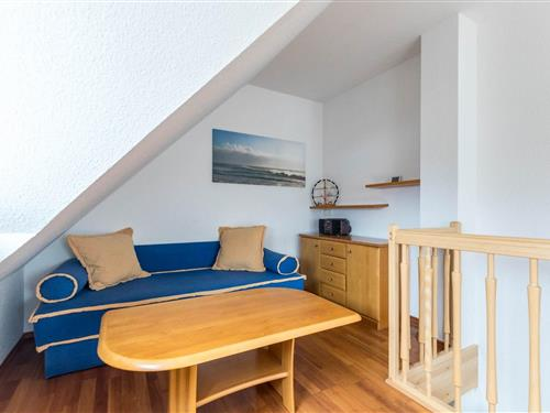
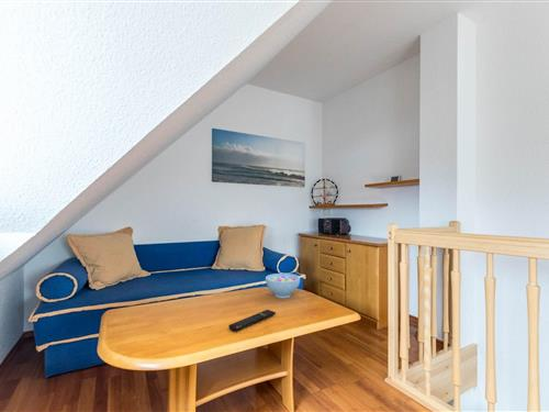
+ remote control (253, 320)
+ bowl (282, 286)
